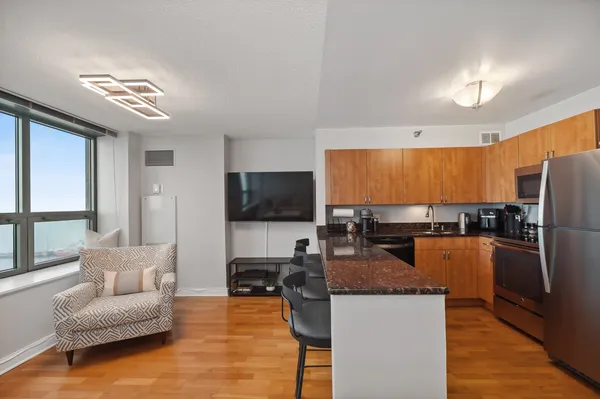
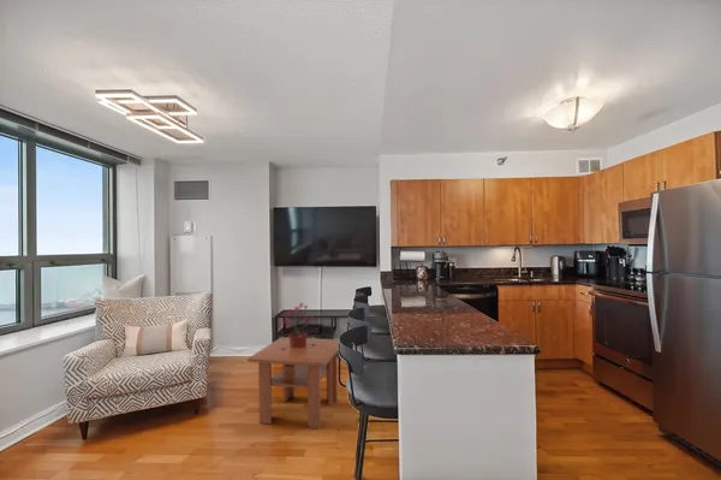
+ potted plant (296, 325)
+ coffee table (300, 379)
